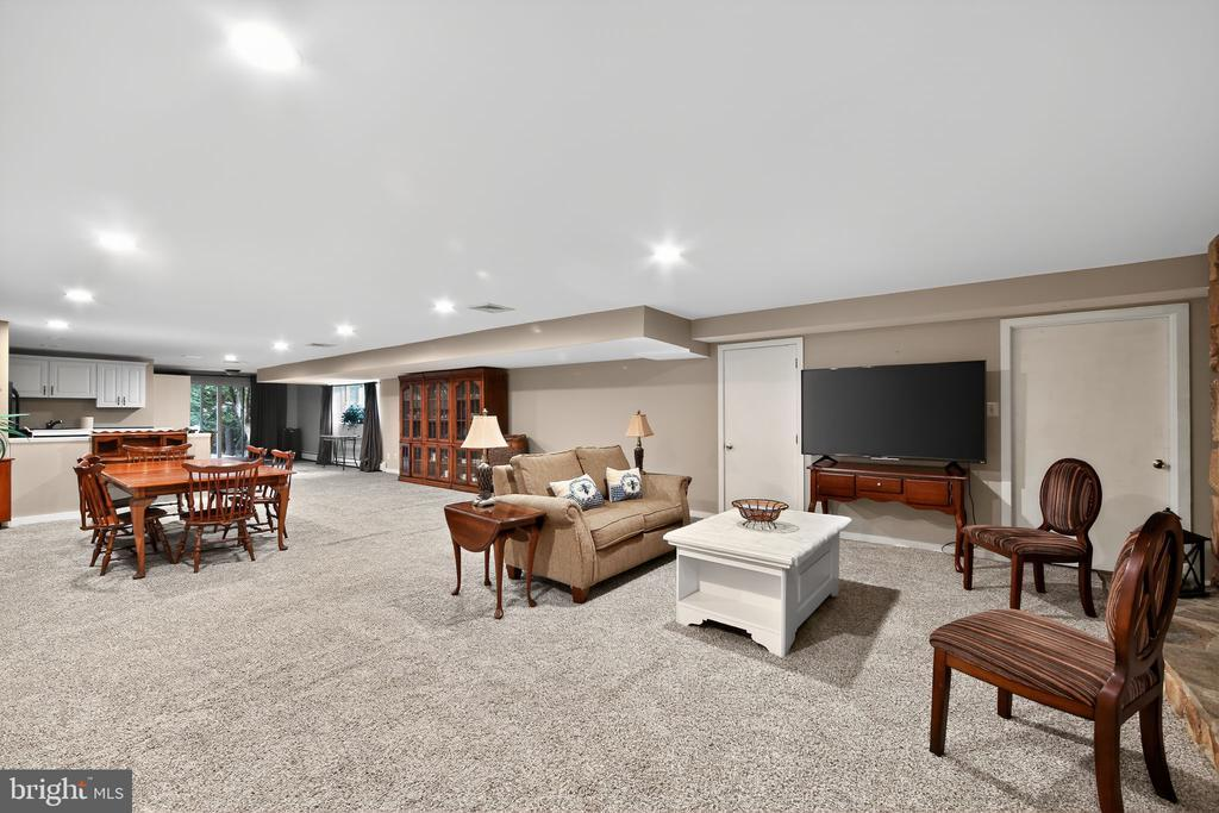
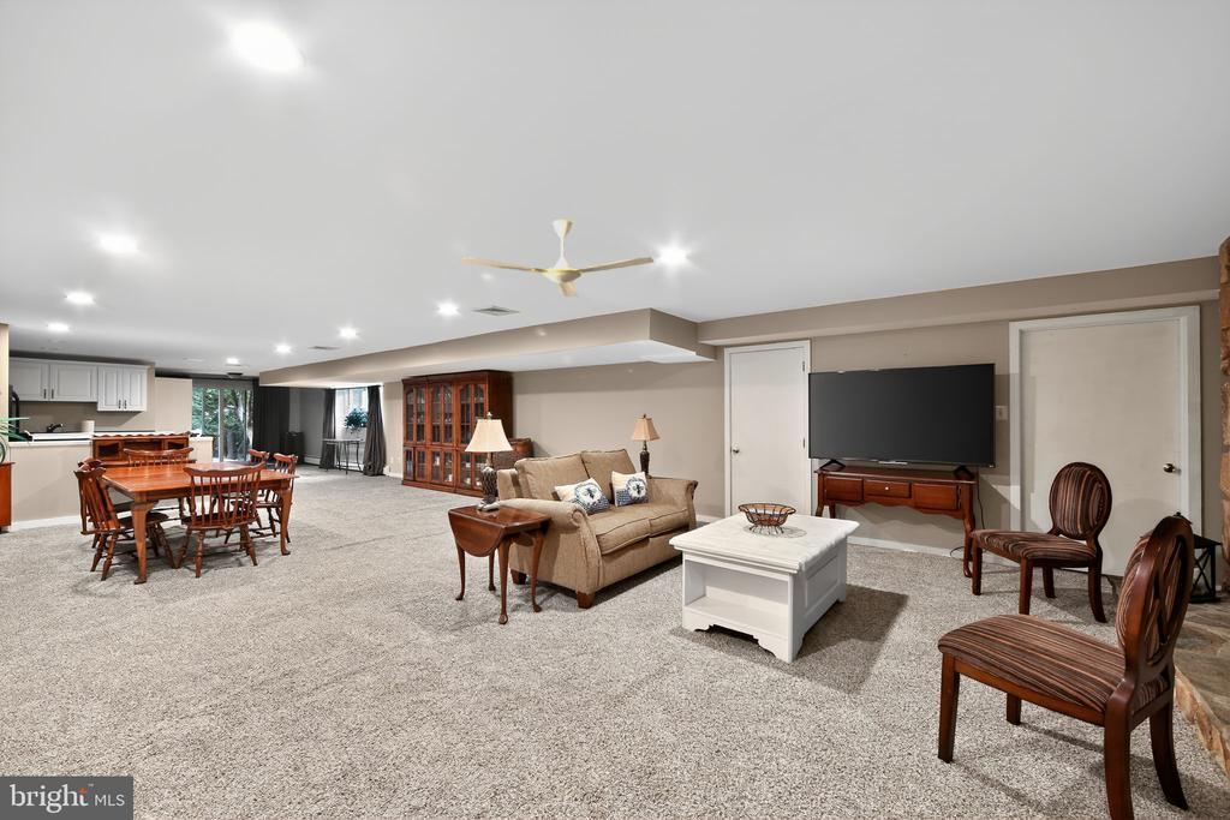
+ ceiling fan (559, 259)
